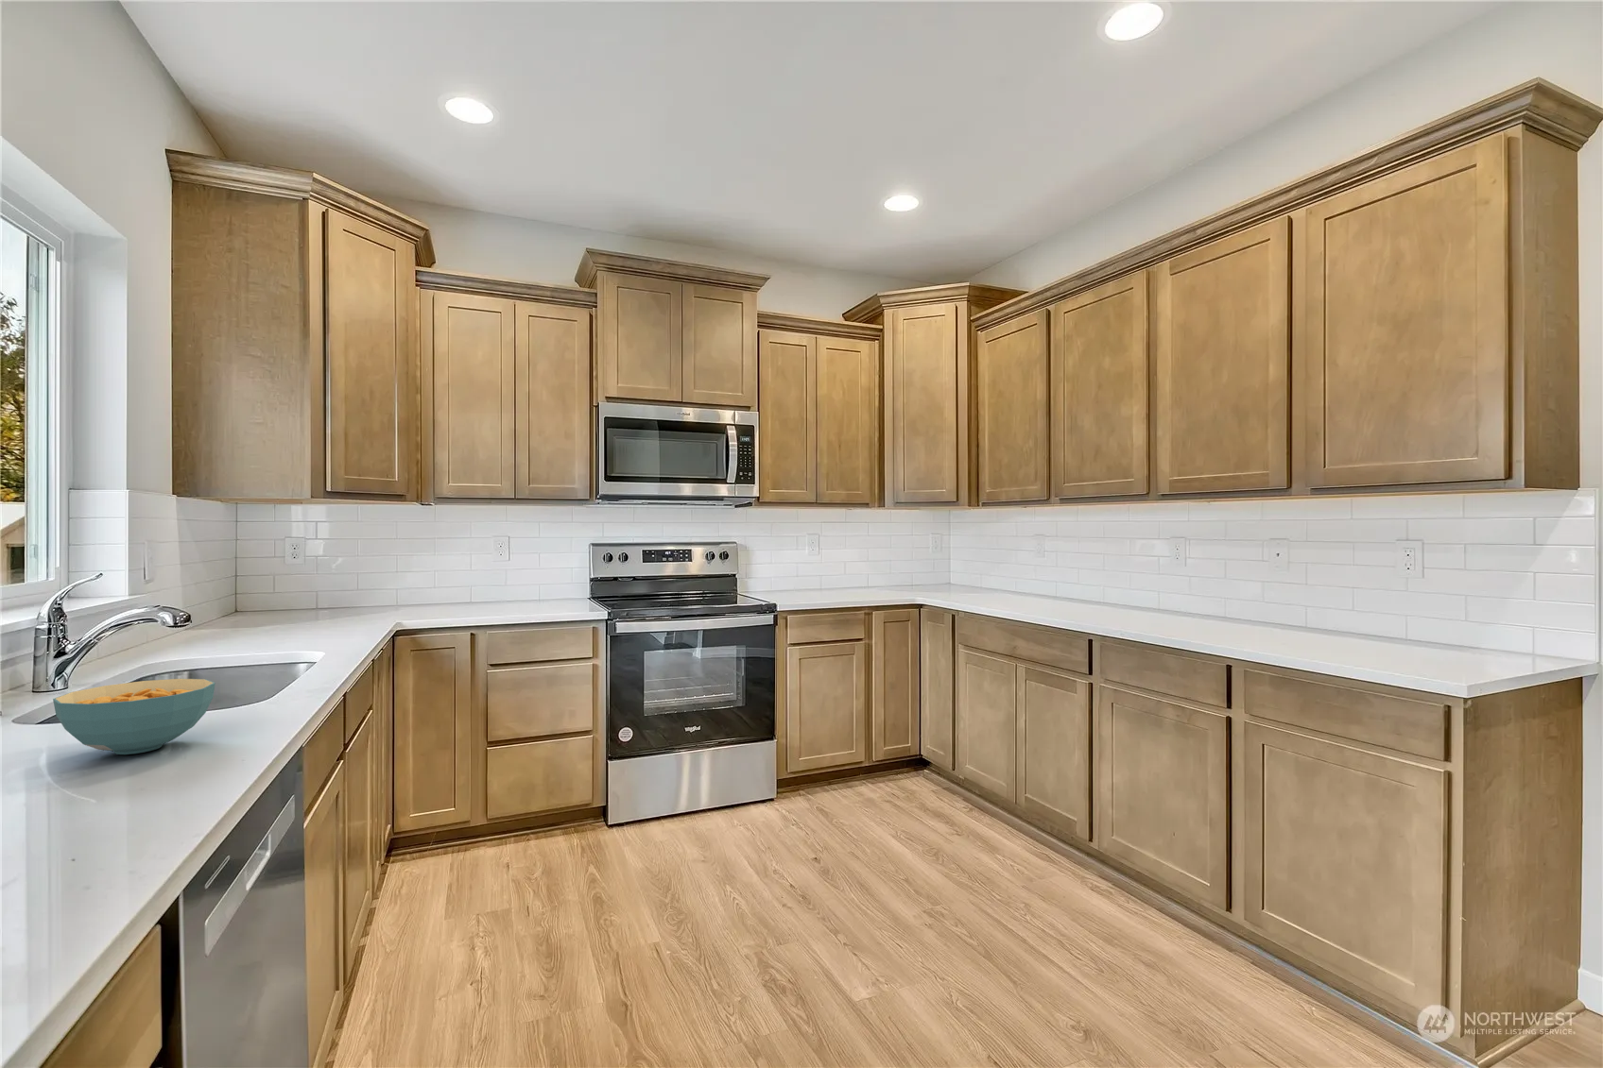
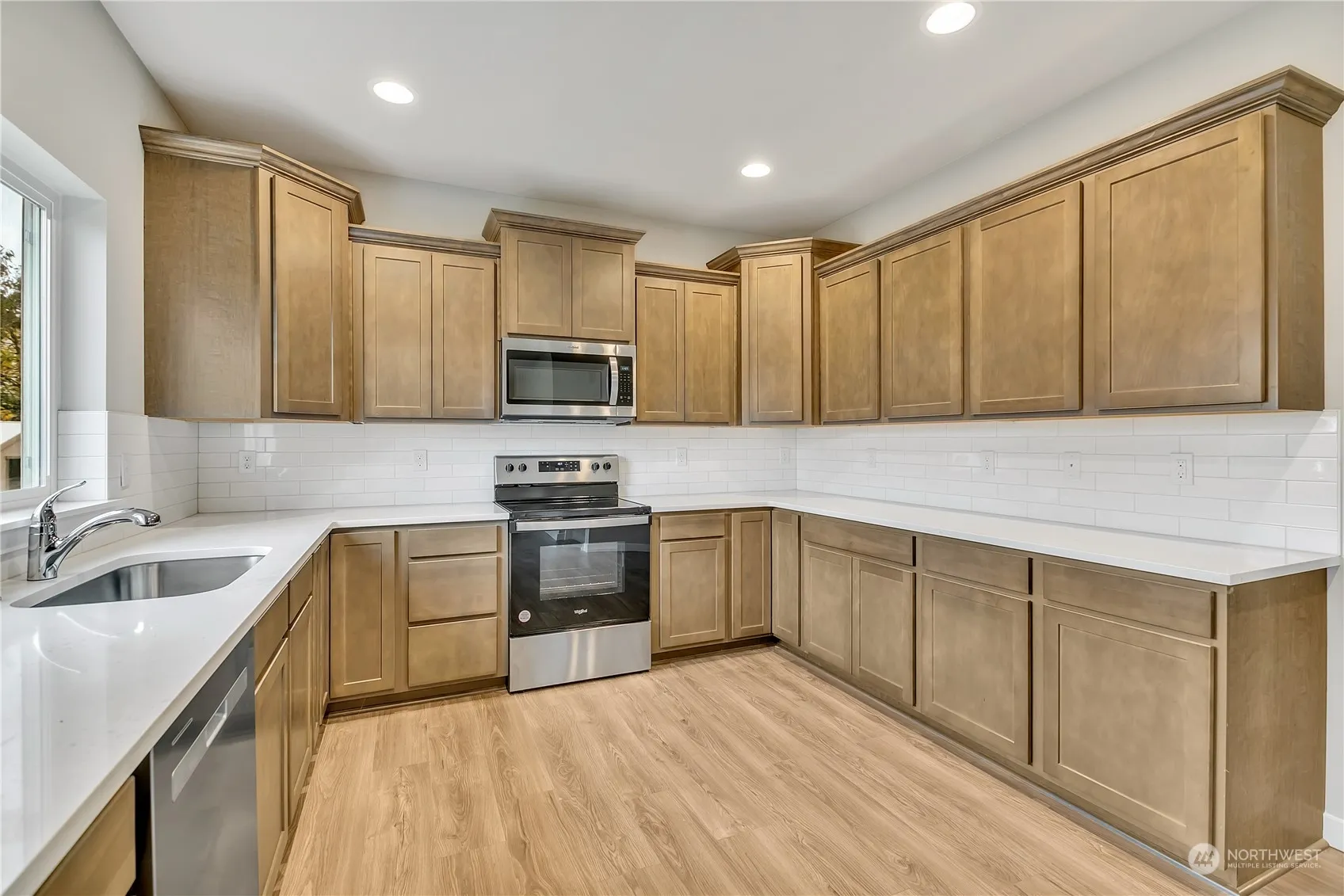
- cereal bowl (138, 720)
